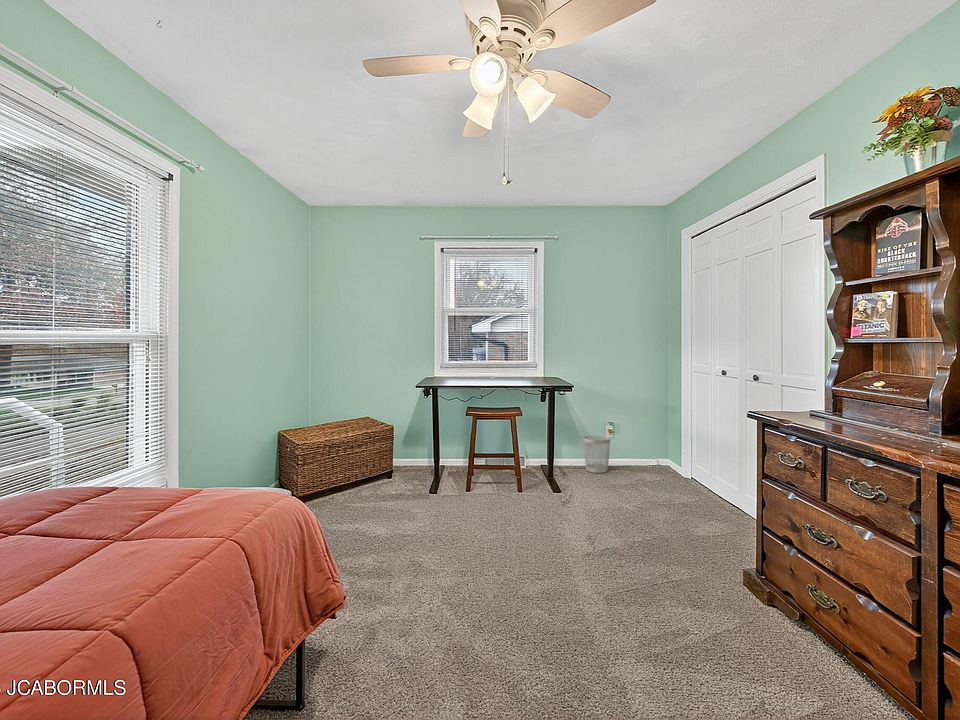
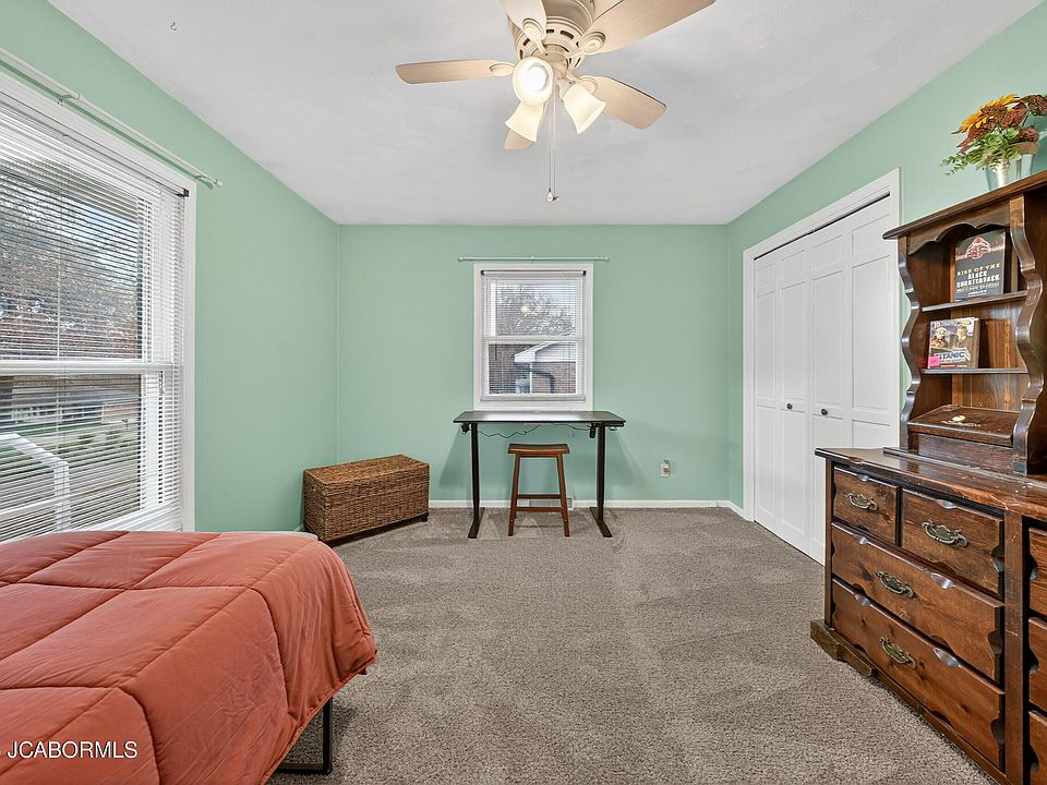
- wastebasket (596, 454)
